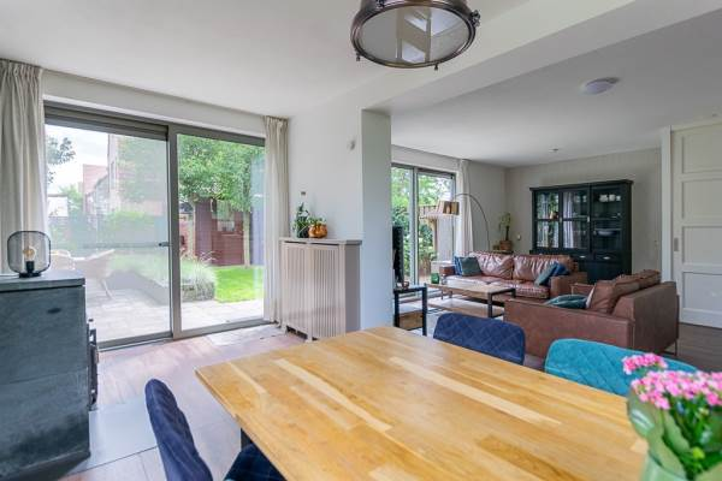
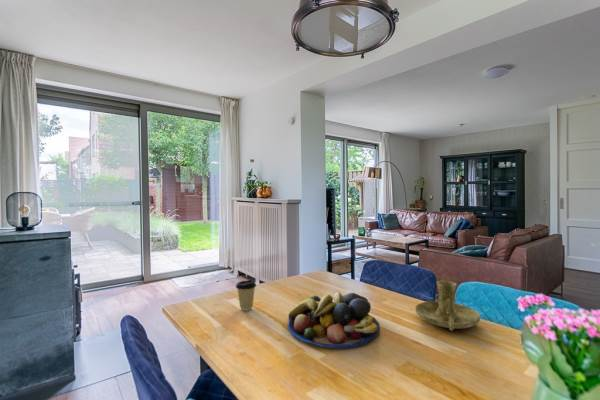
+ candle holder (447, 304)
+ coffee cup (246, 295)
+ fruit bowl (332, 309)
